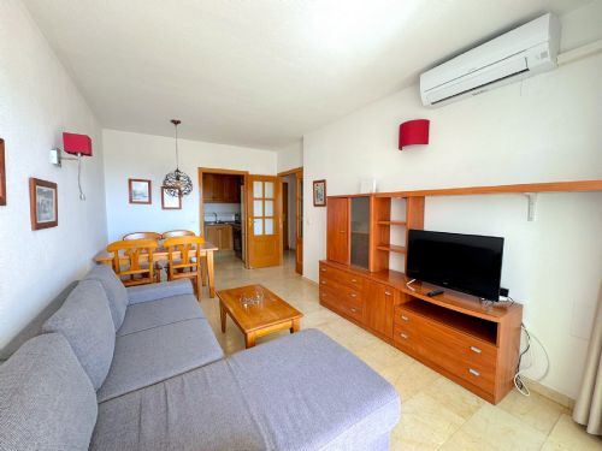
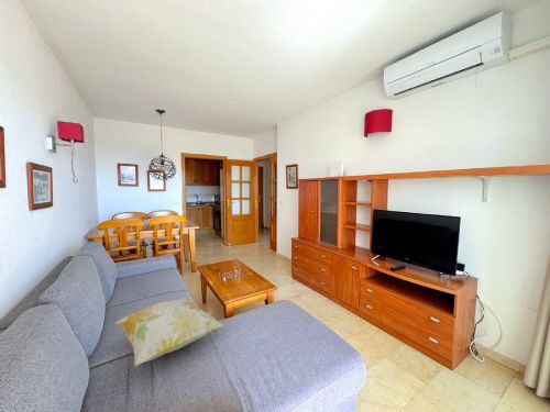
+ decorative pillow (169, 323)
